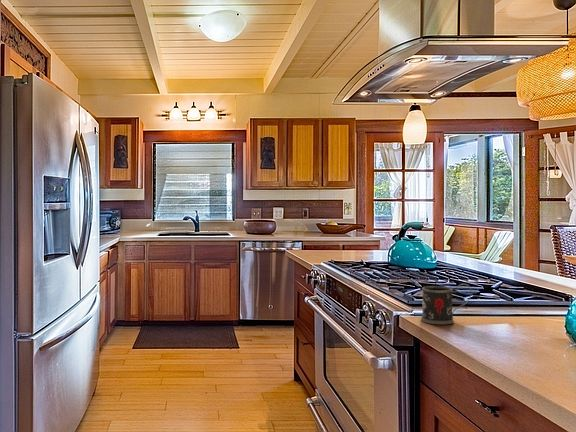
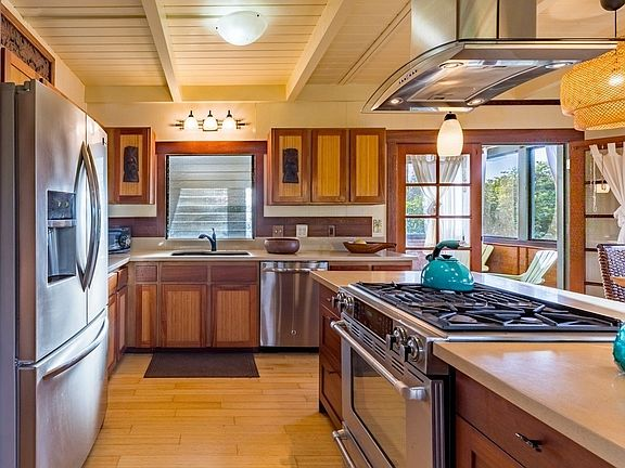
- mug (445, 302)
